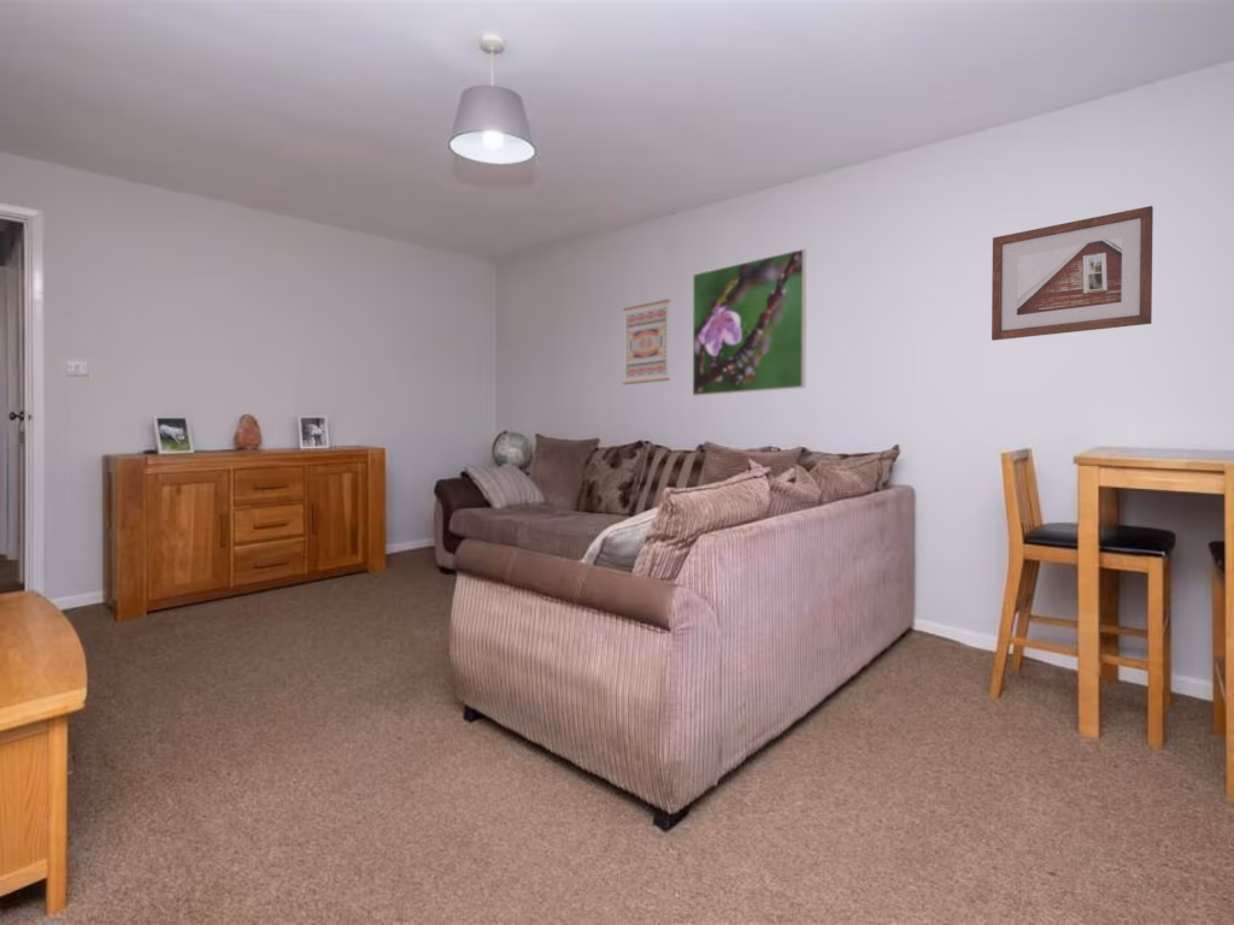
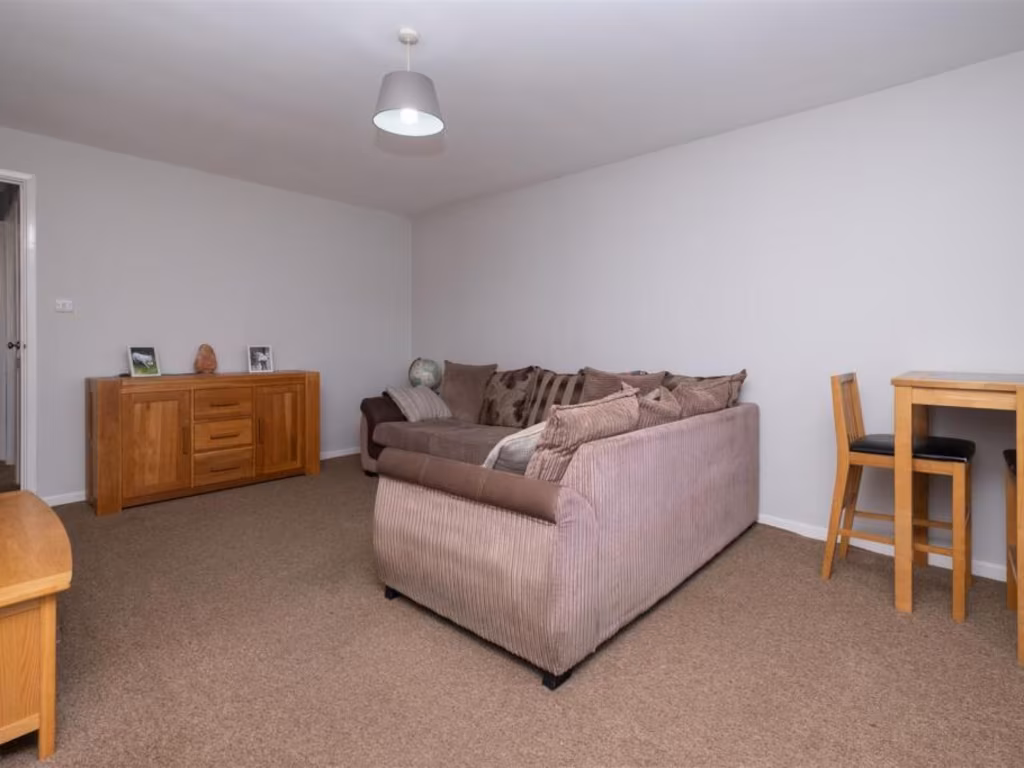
- picture frame (1066, 277)
- wall art (645, 343)
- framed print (745, 326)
